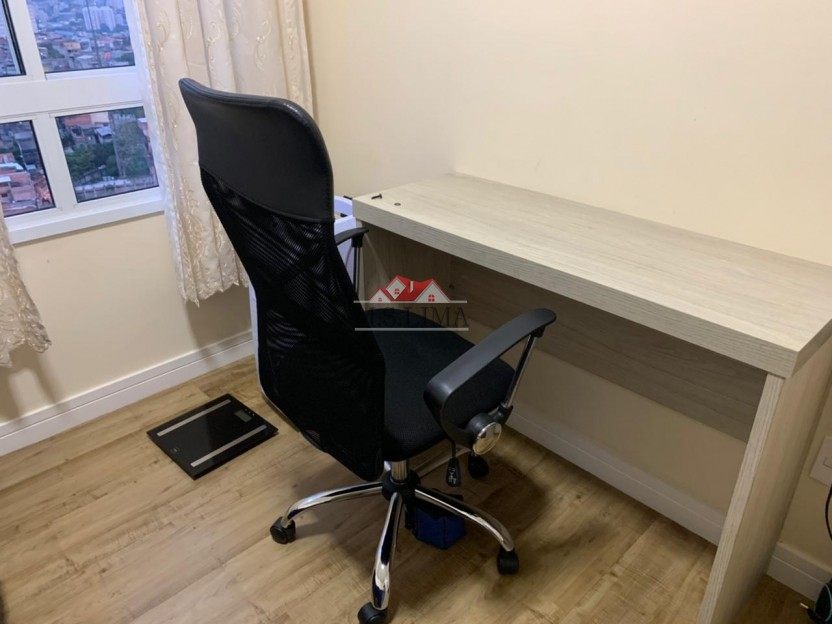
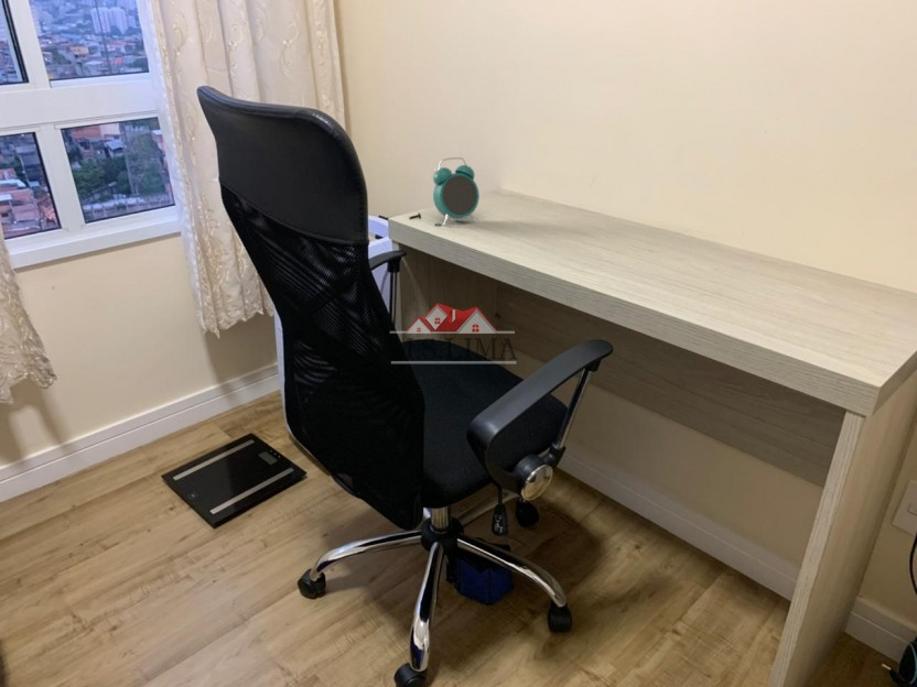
+ alarm clock (455, 190)
